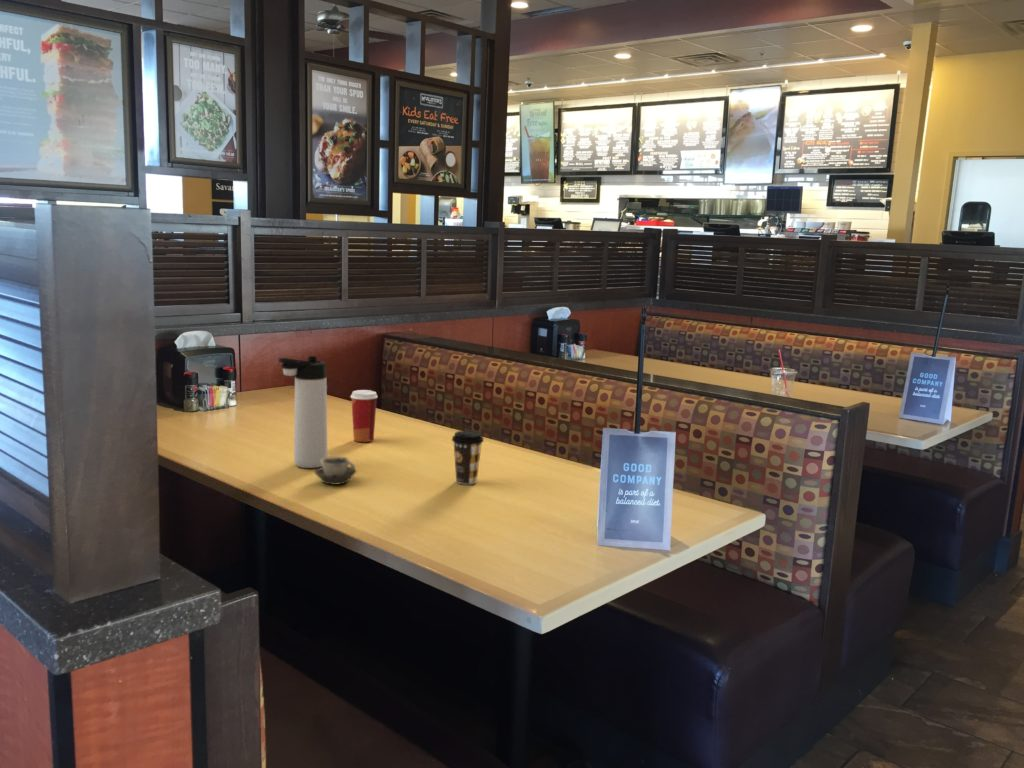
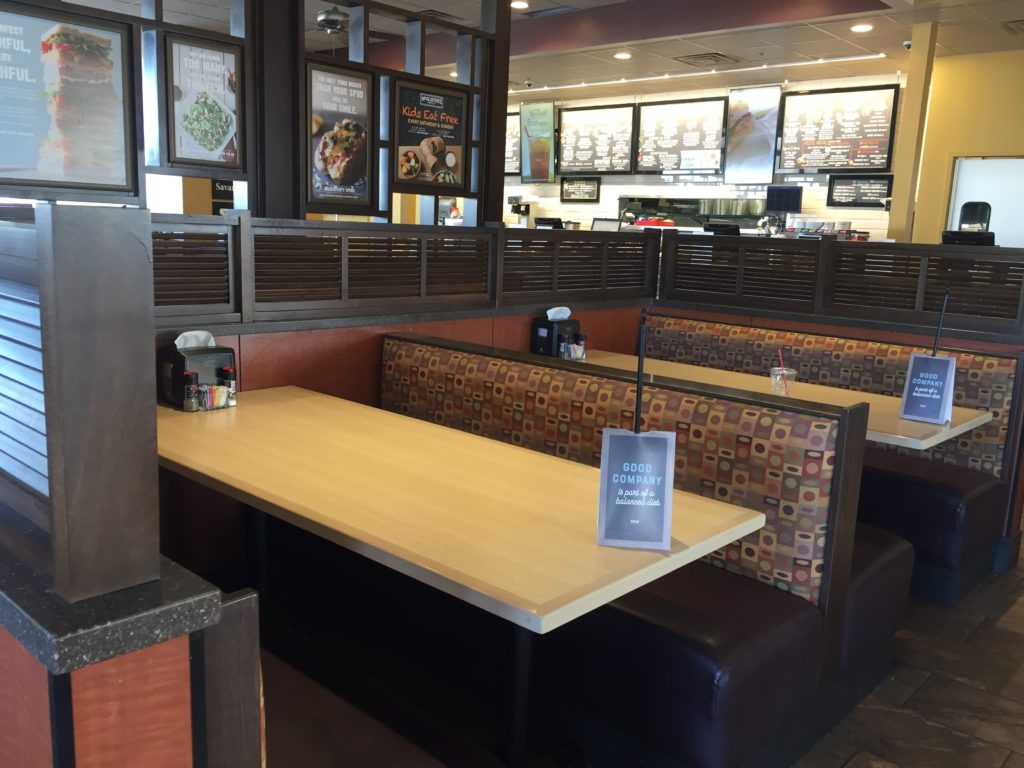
- coffee cup (467, 457)
- thermos bottle (303, 411)
- paper cup (363, 416)
- cup (335, 470)
